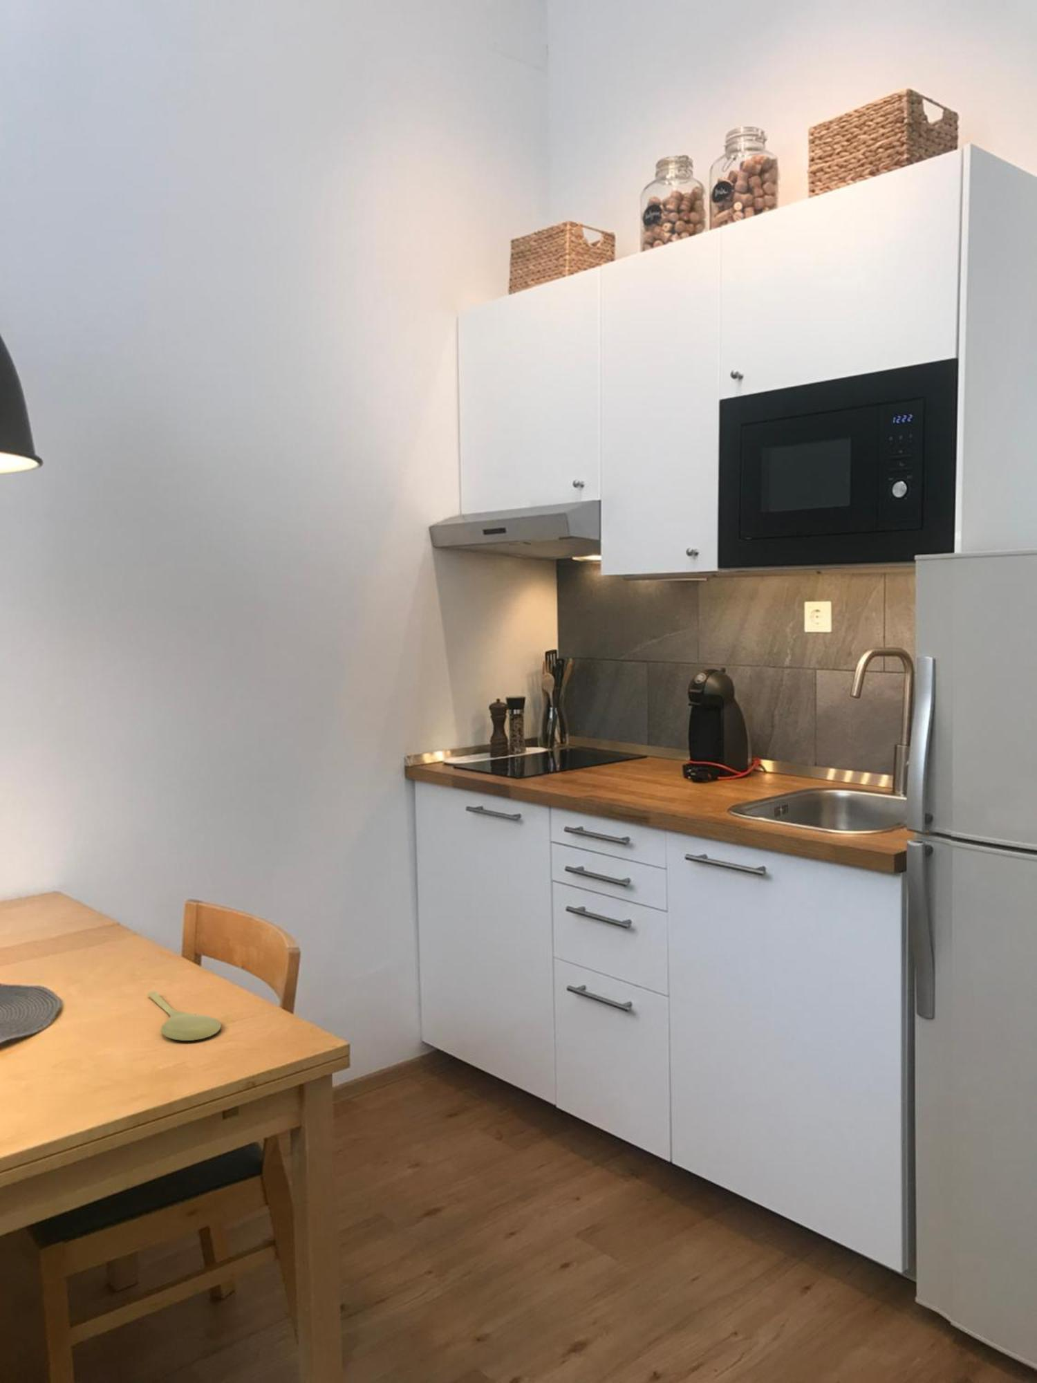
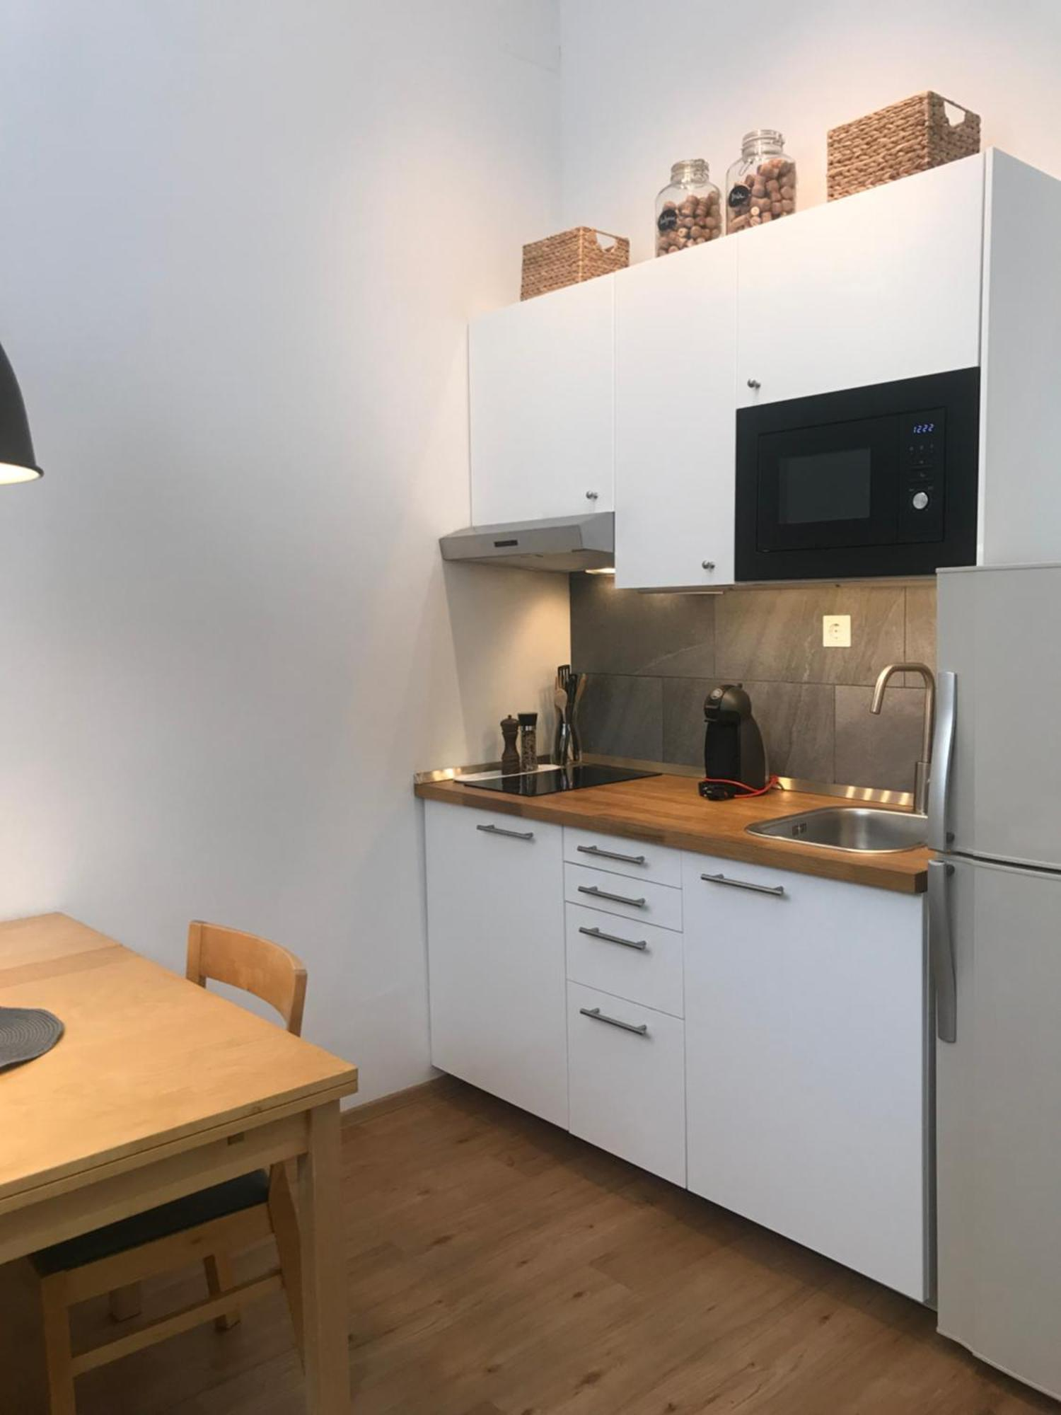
- spoon (175, 1013)
